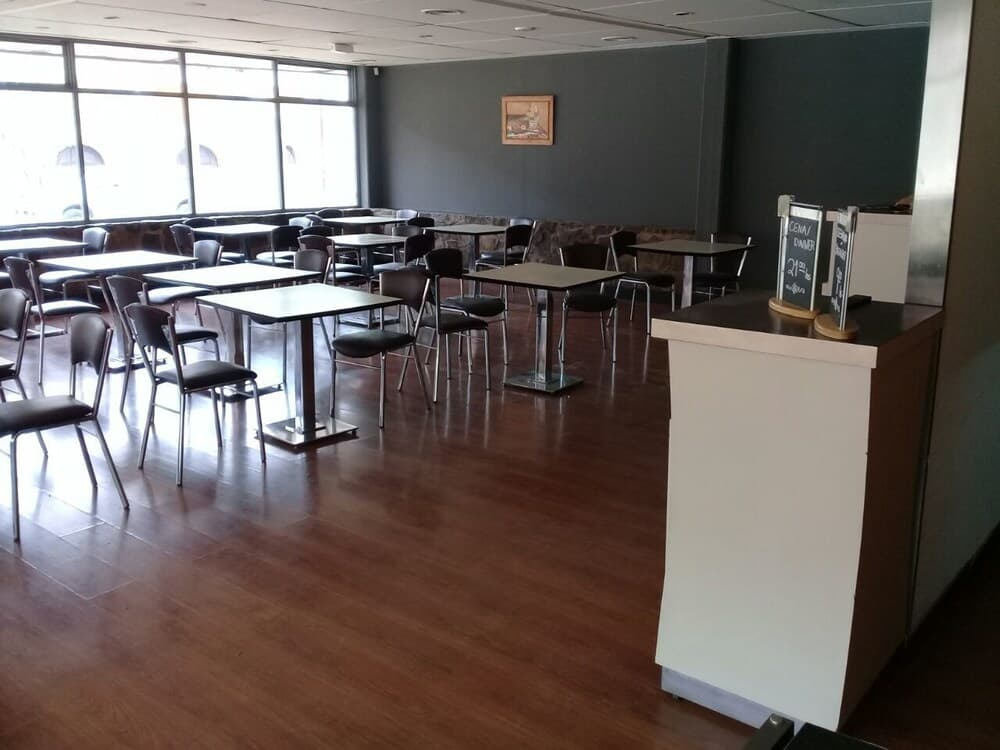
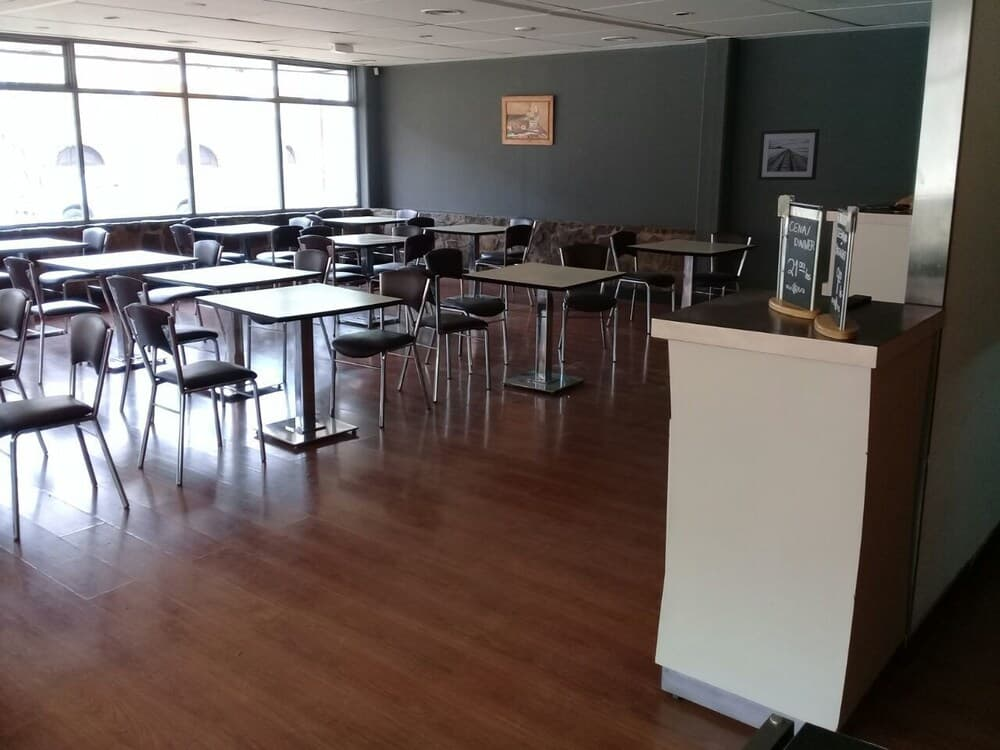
+ wall art (788, 155)
